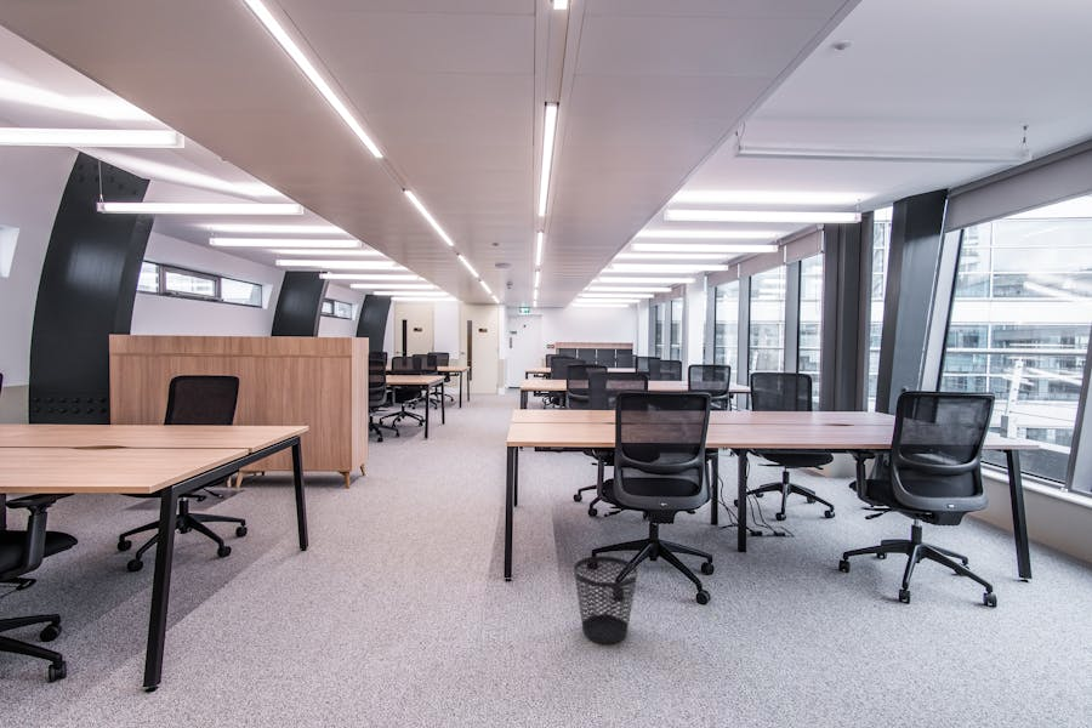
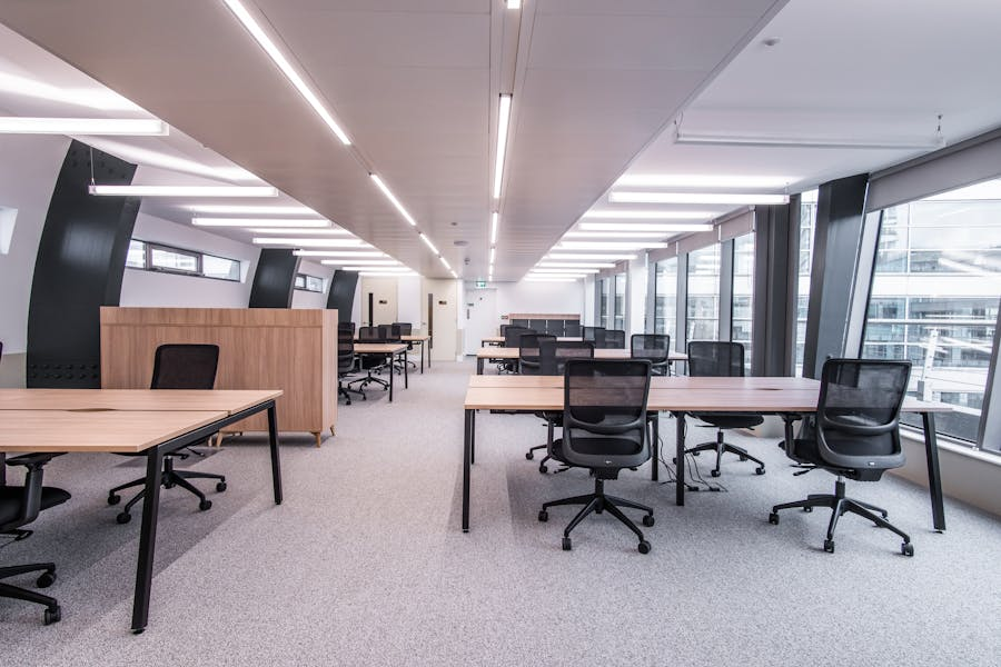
- wastebasket (605, 601)
